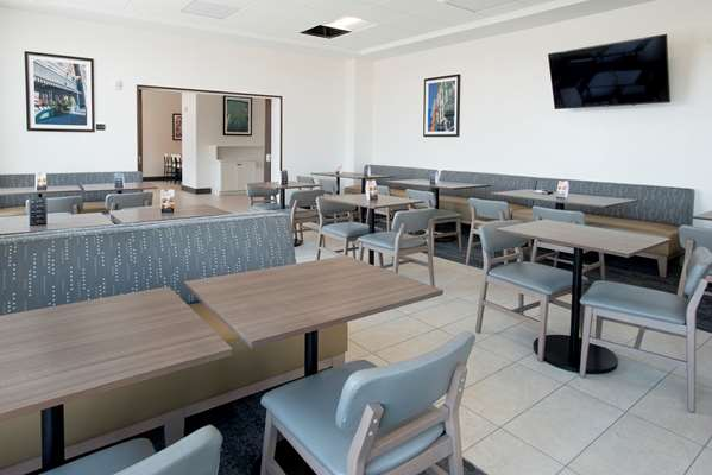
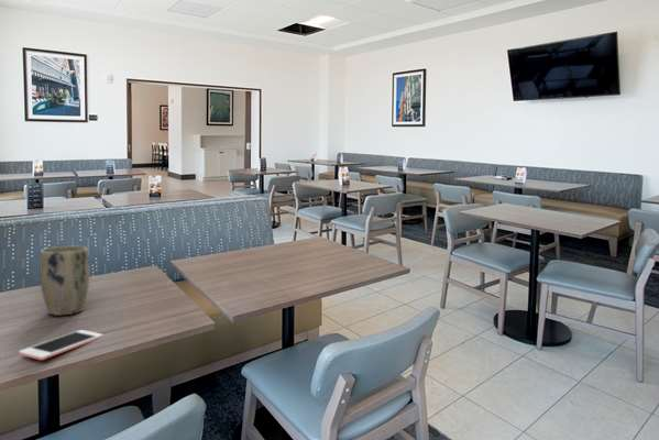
+ plant pot (65, 279)
+ cell phone (63, 343)
